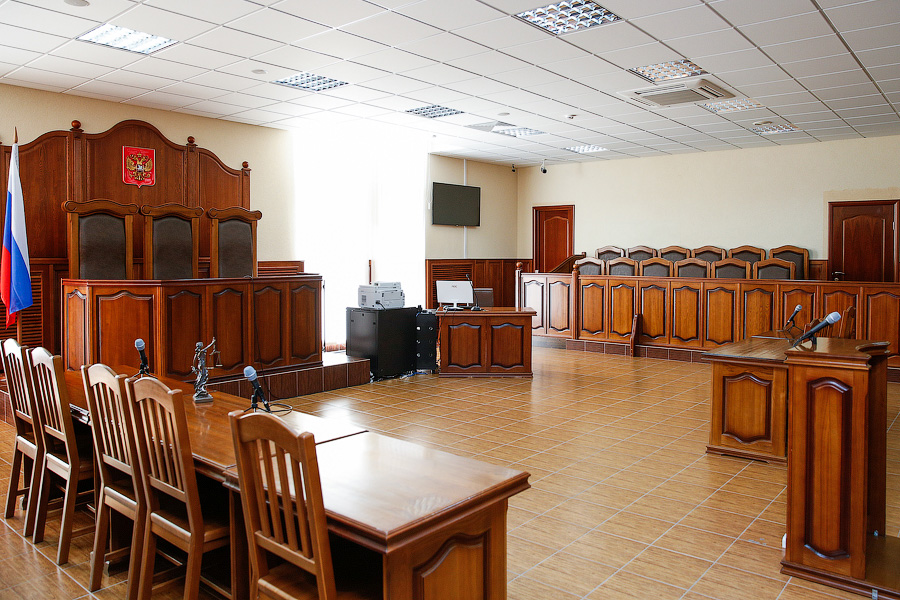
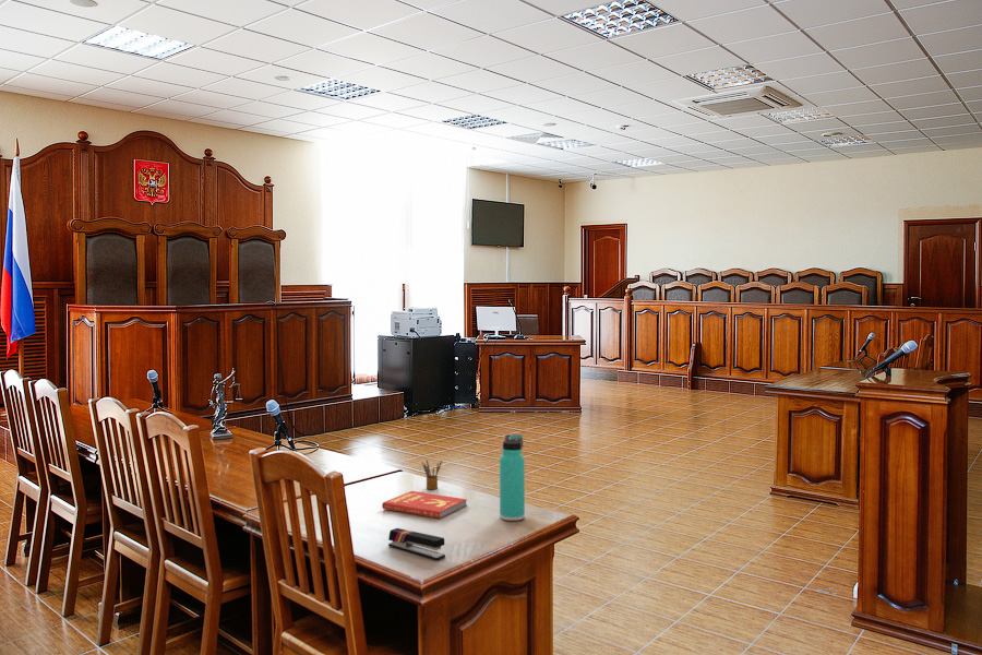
+ book (424, 503)
+ pencil box (432, 474)
+ thermos bottle (512, 476)
+ stapler (416, 541)
